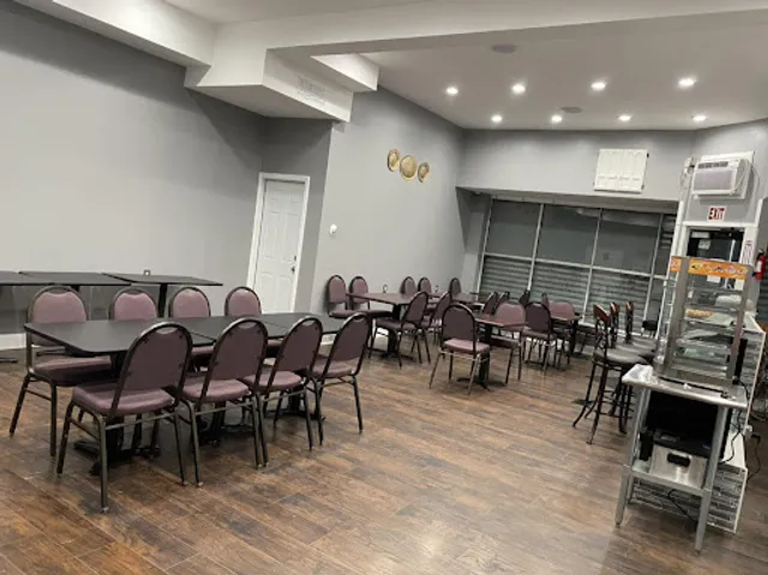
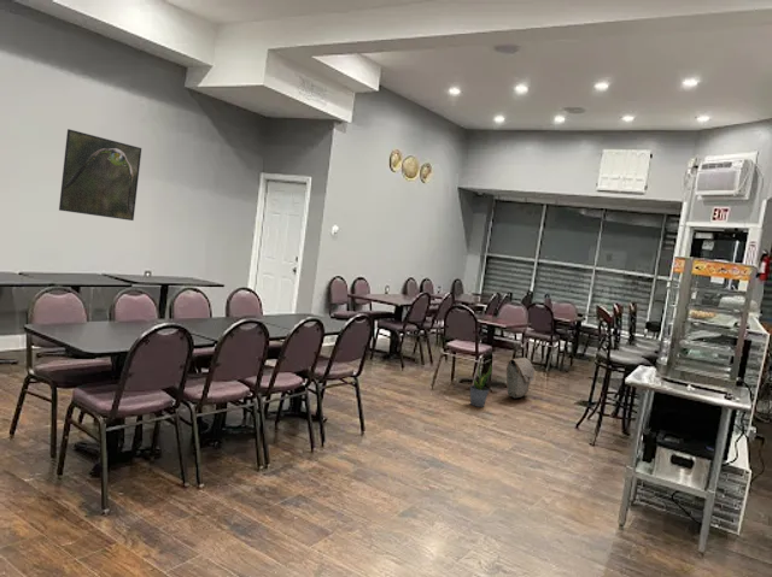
+ bag (520, 378)
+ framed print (101, 177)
+ potted plant (480, 383)
